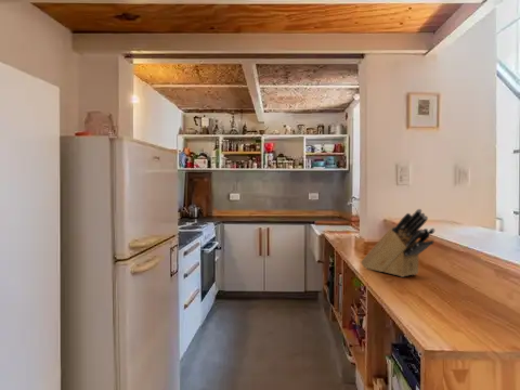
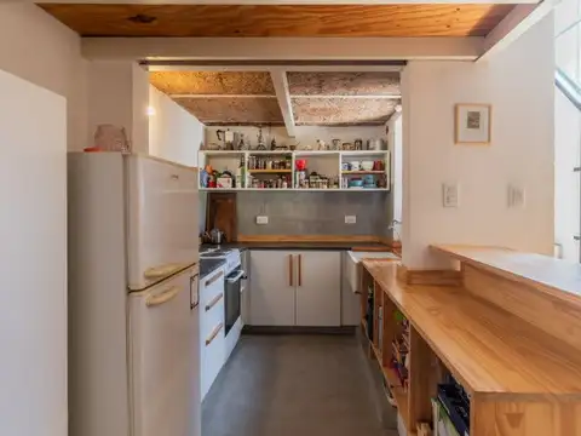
- knife block (395, 240)
